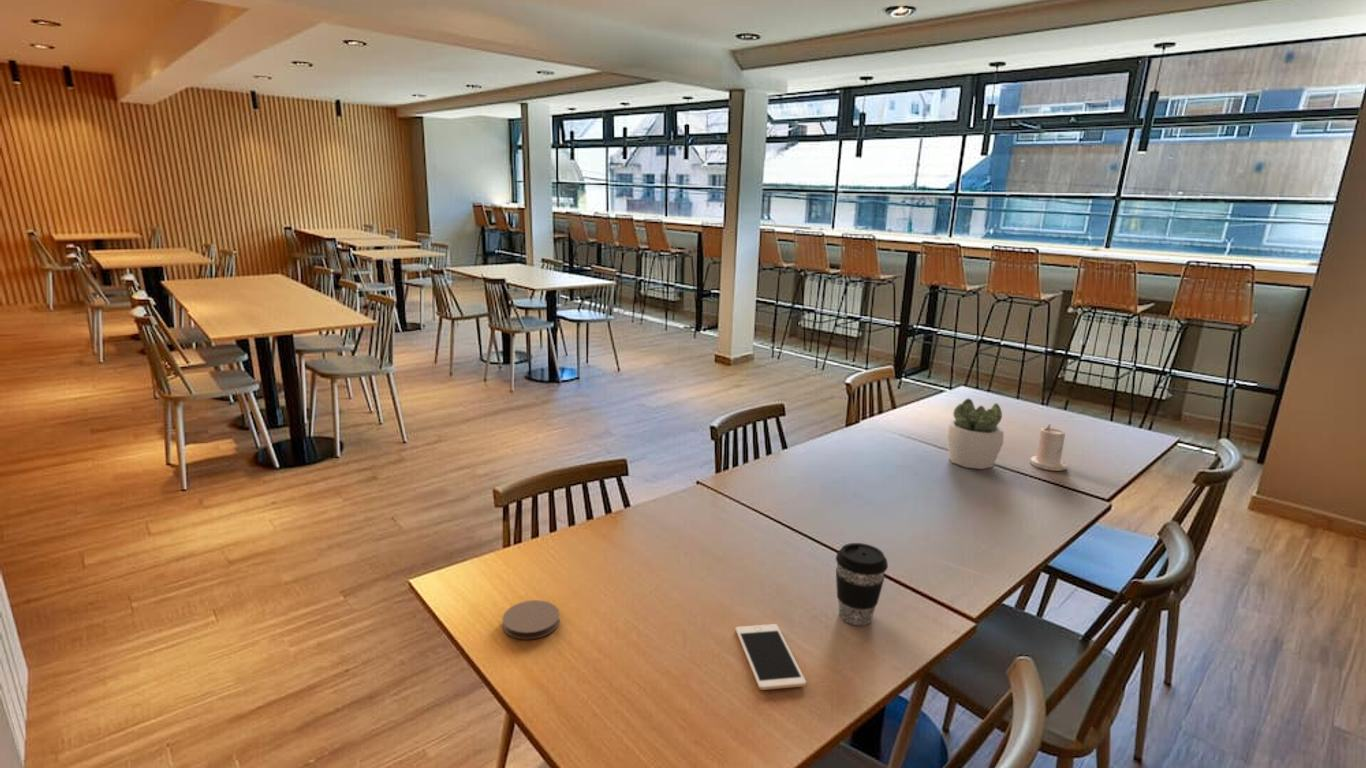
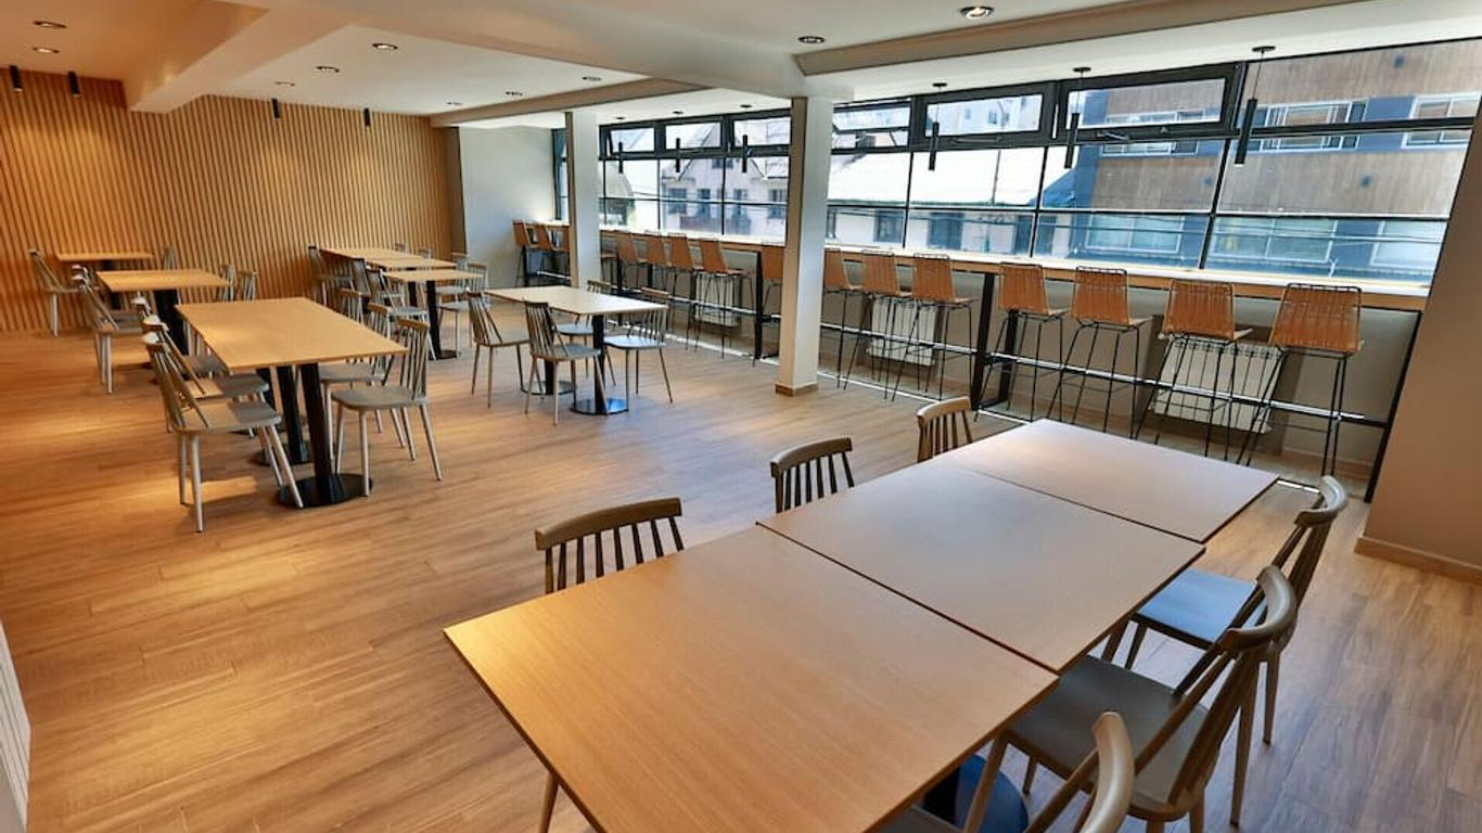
- cell phone (768, 654)
- coffee cup (859, 584)
- candle (1051, 445)
- succulent plant (974, 432)
- coaster (531, 619)
